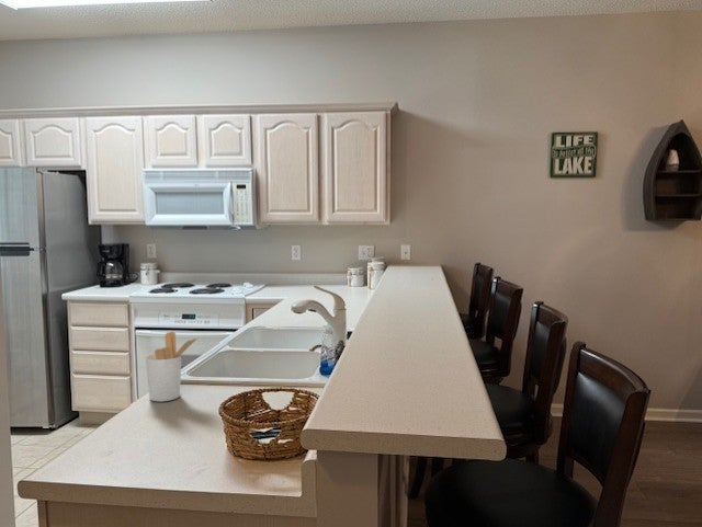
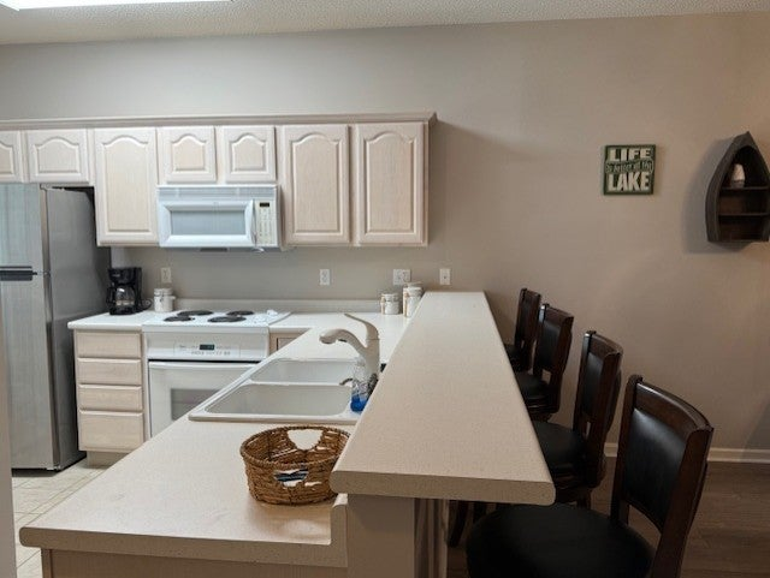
- utensil holder (172, 366)
